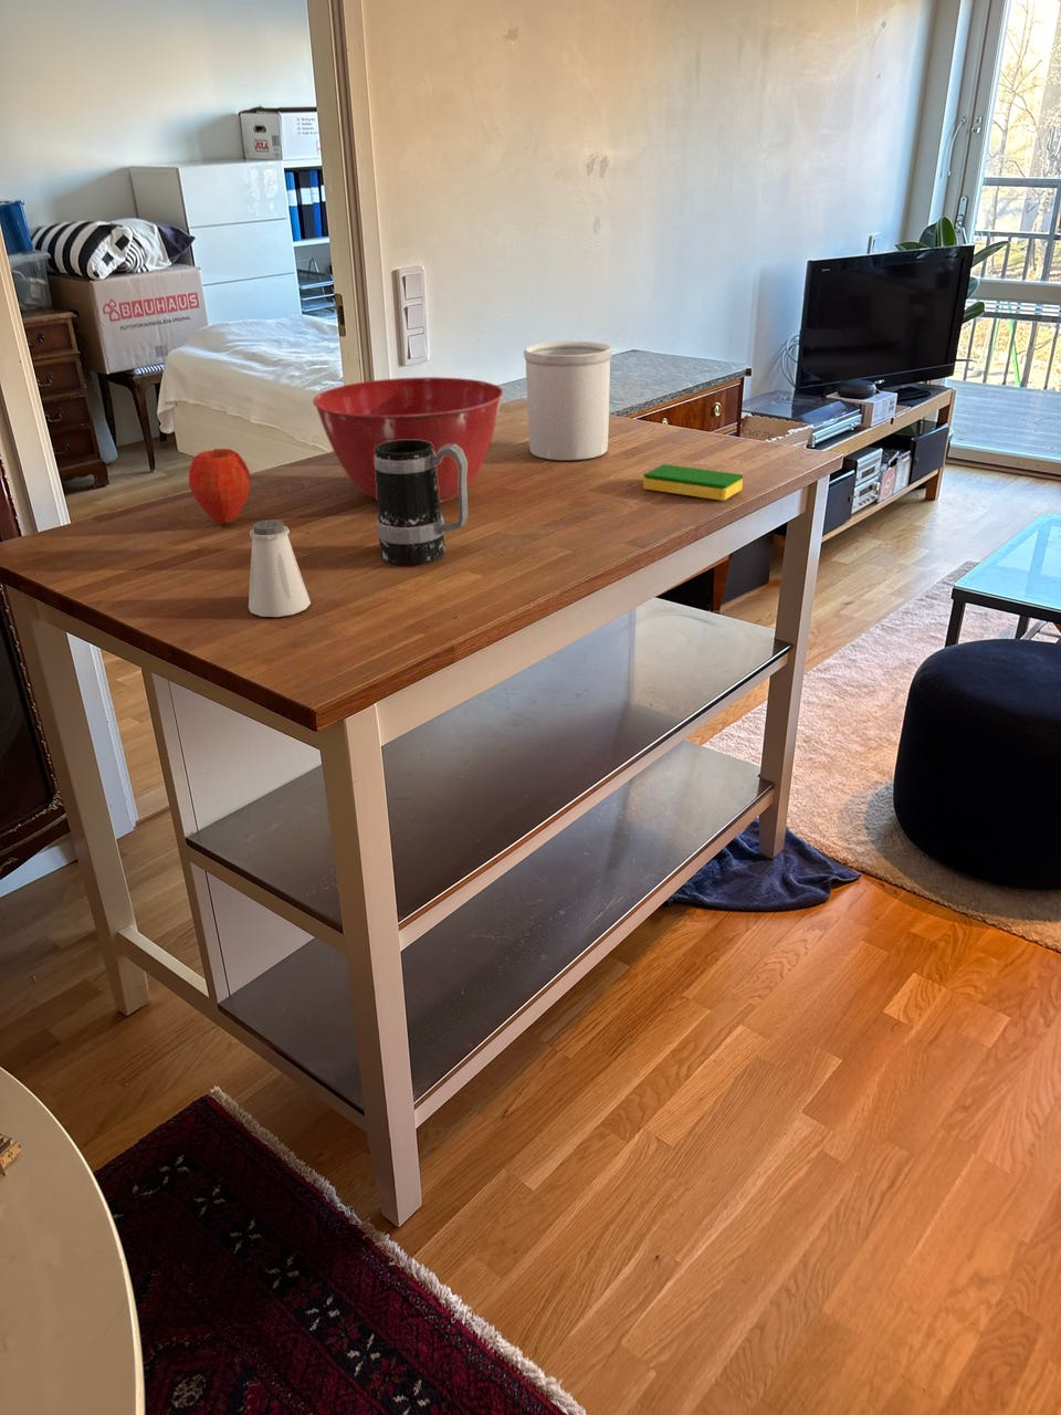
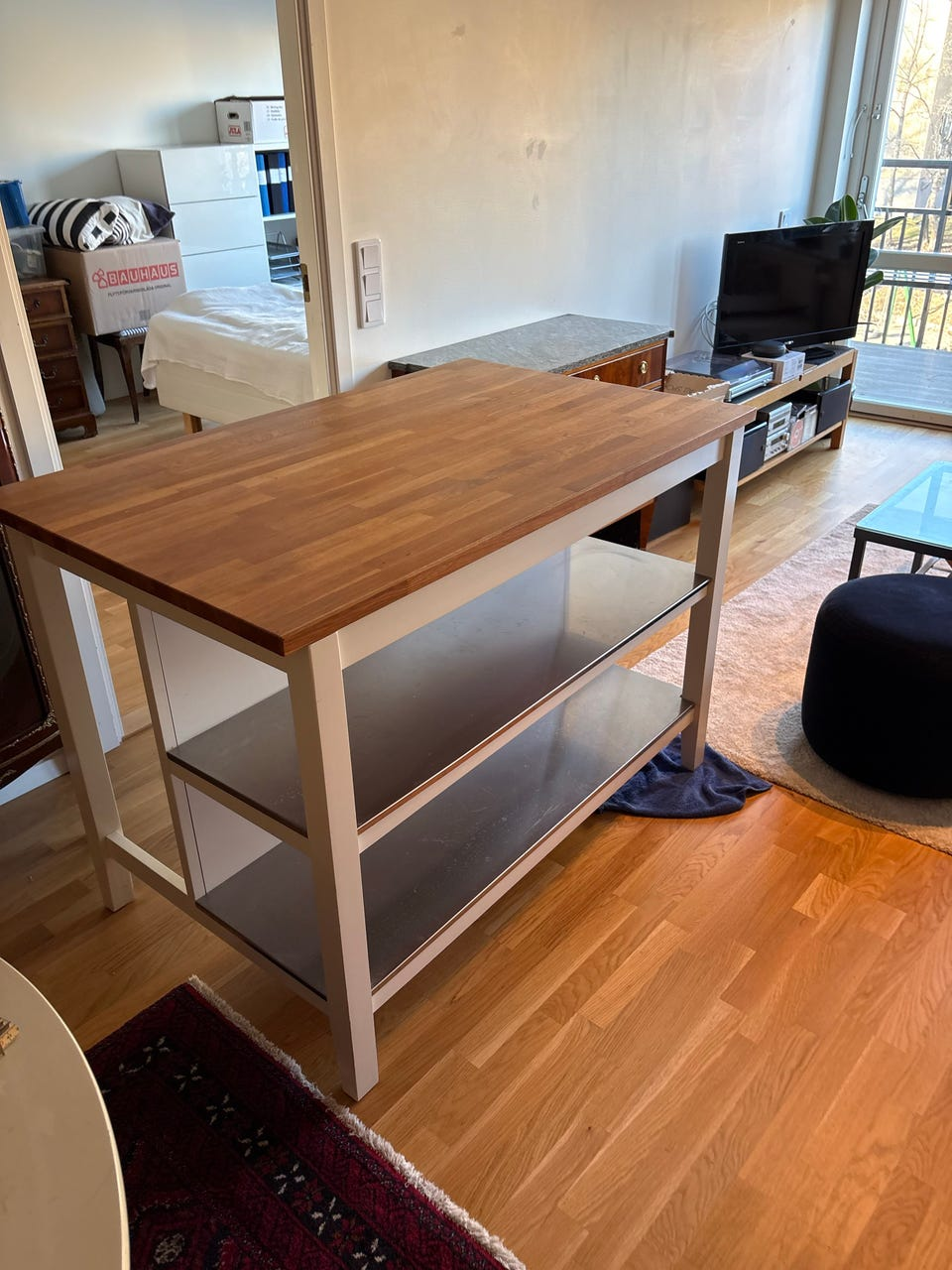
- apple (220, 487)
- saltshaker (274, 565)
- dish sponge (692, 481)
- utensil holder (568, 400)
- mug (421, 500)
- mixing bowl (412, 439)
